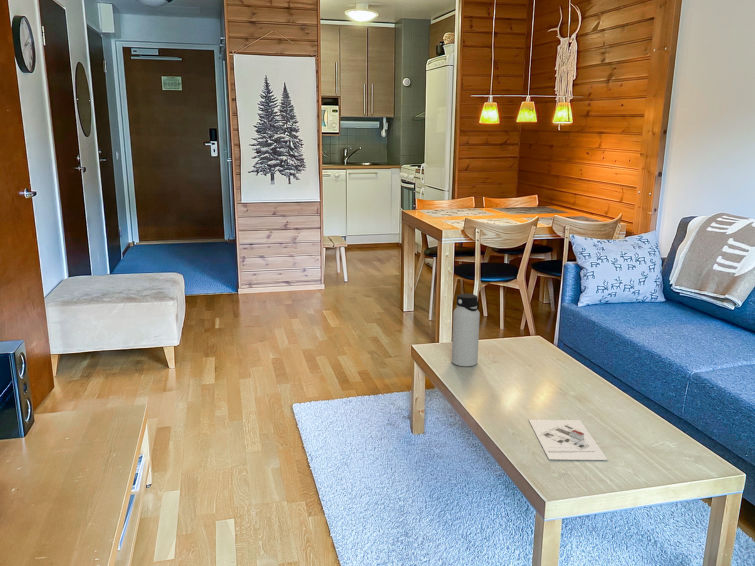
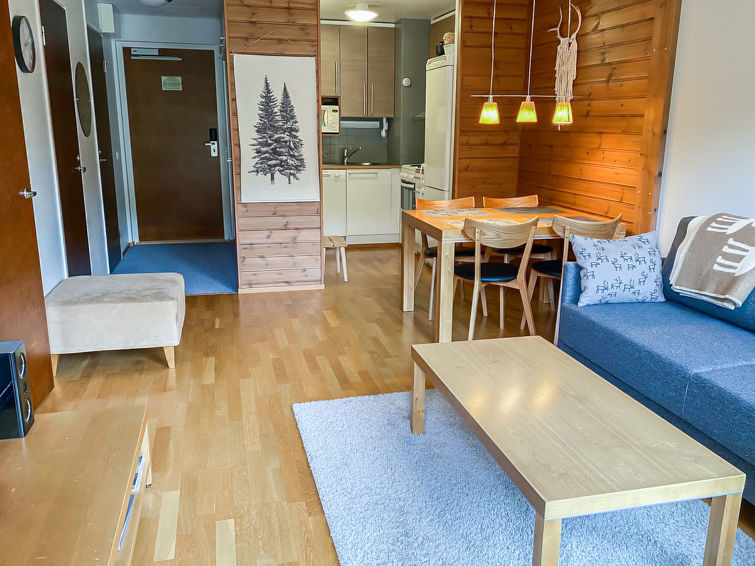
- architectural model (565, 435)
- water bottle (465, 329)
